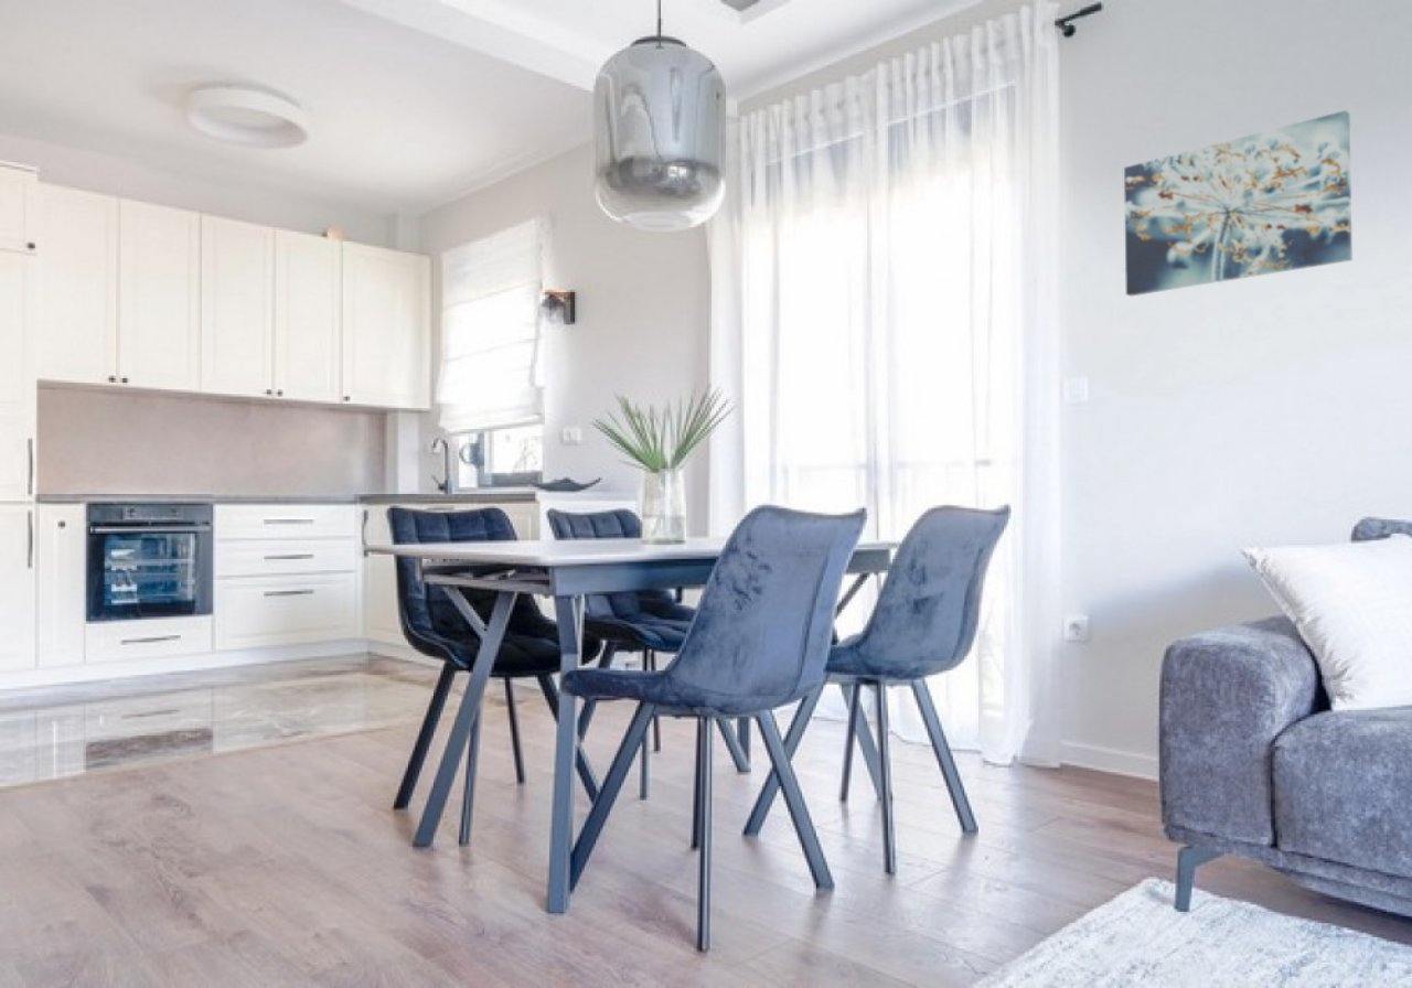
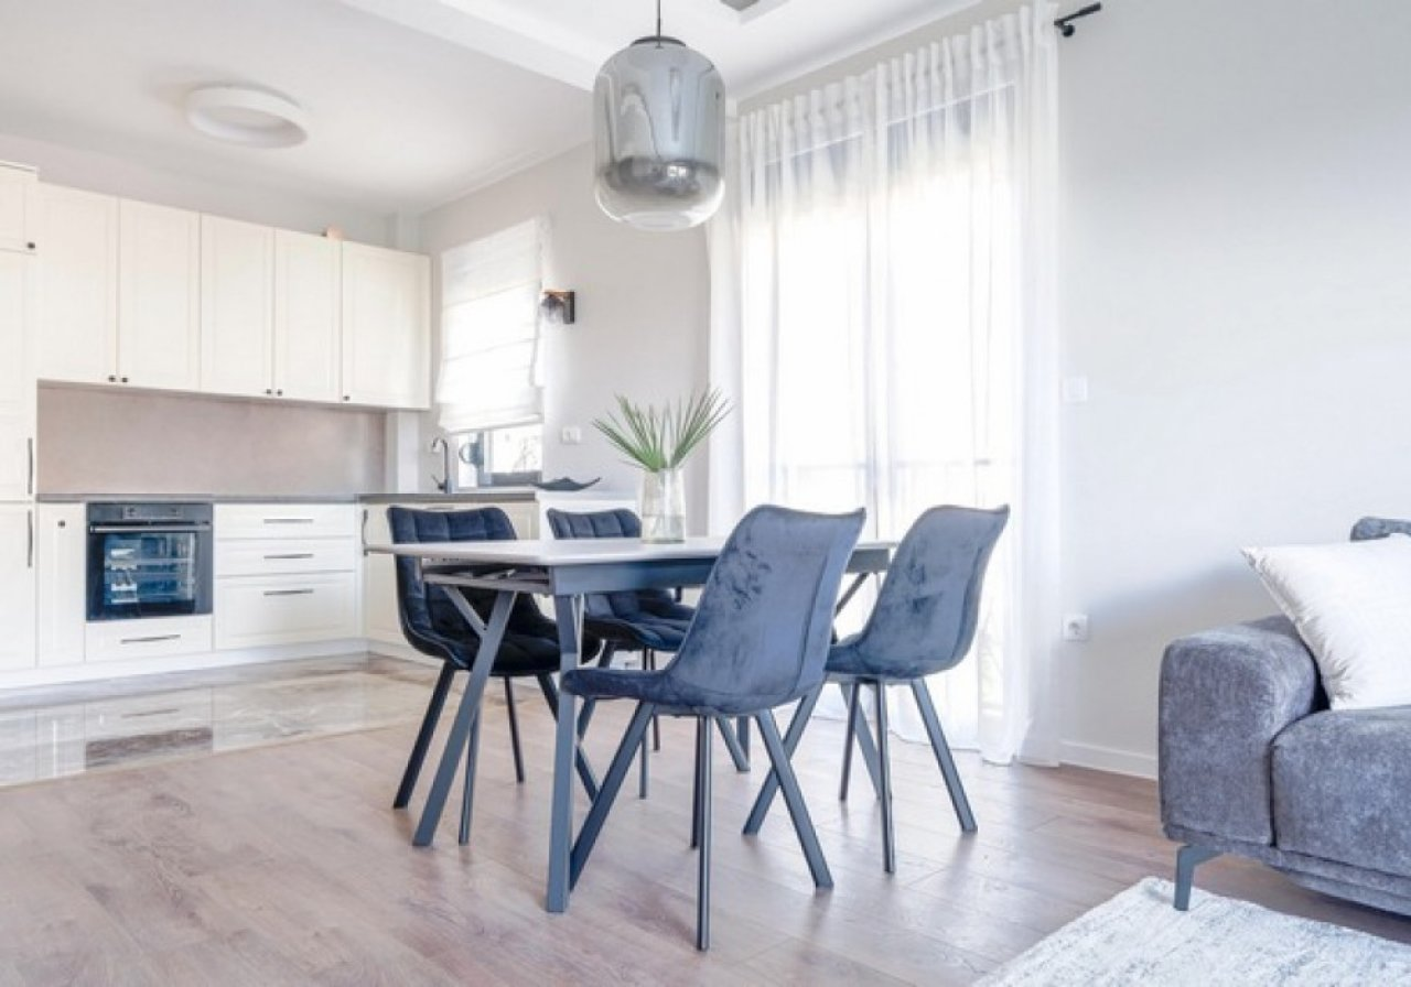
- wall art (1229, 211)
